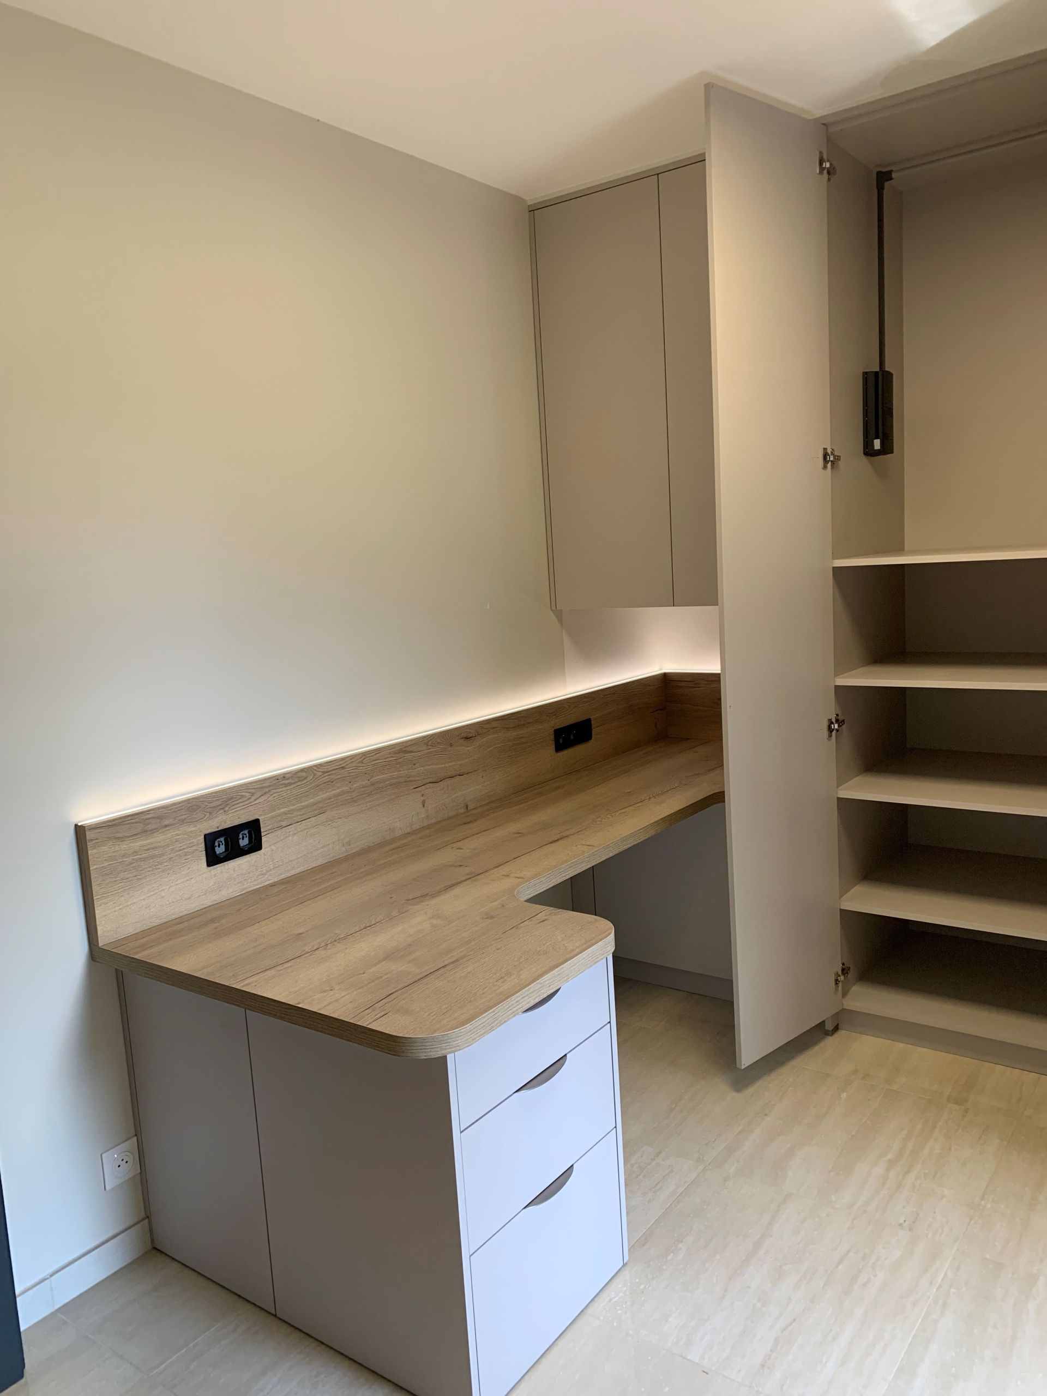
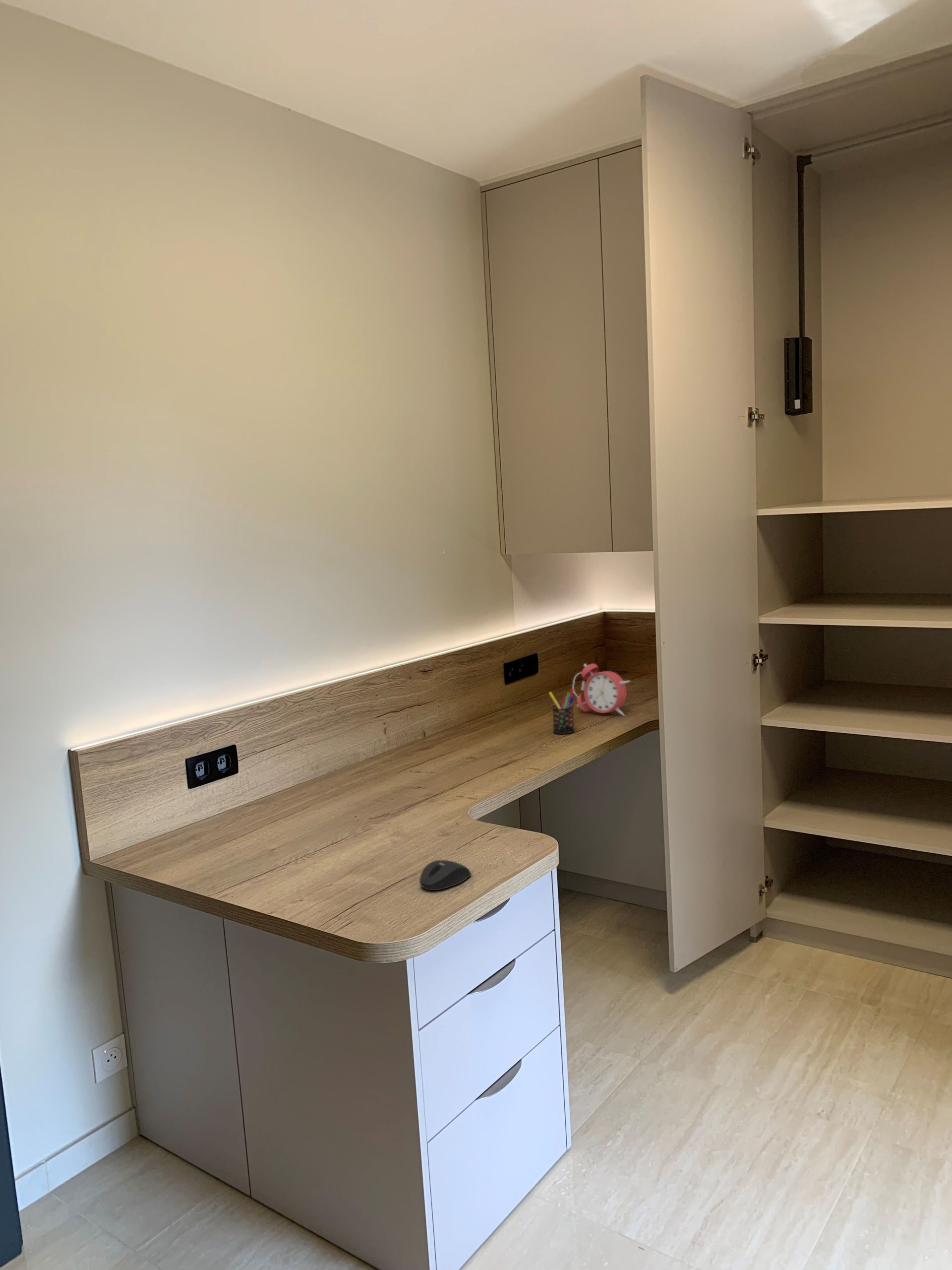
+ pen holder (565, 709)
+ mouse (445, 872)
+ alarm clock (600, 689)
